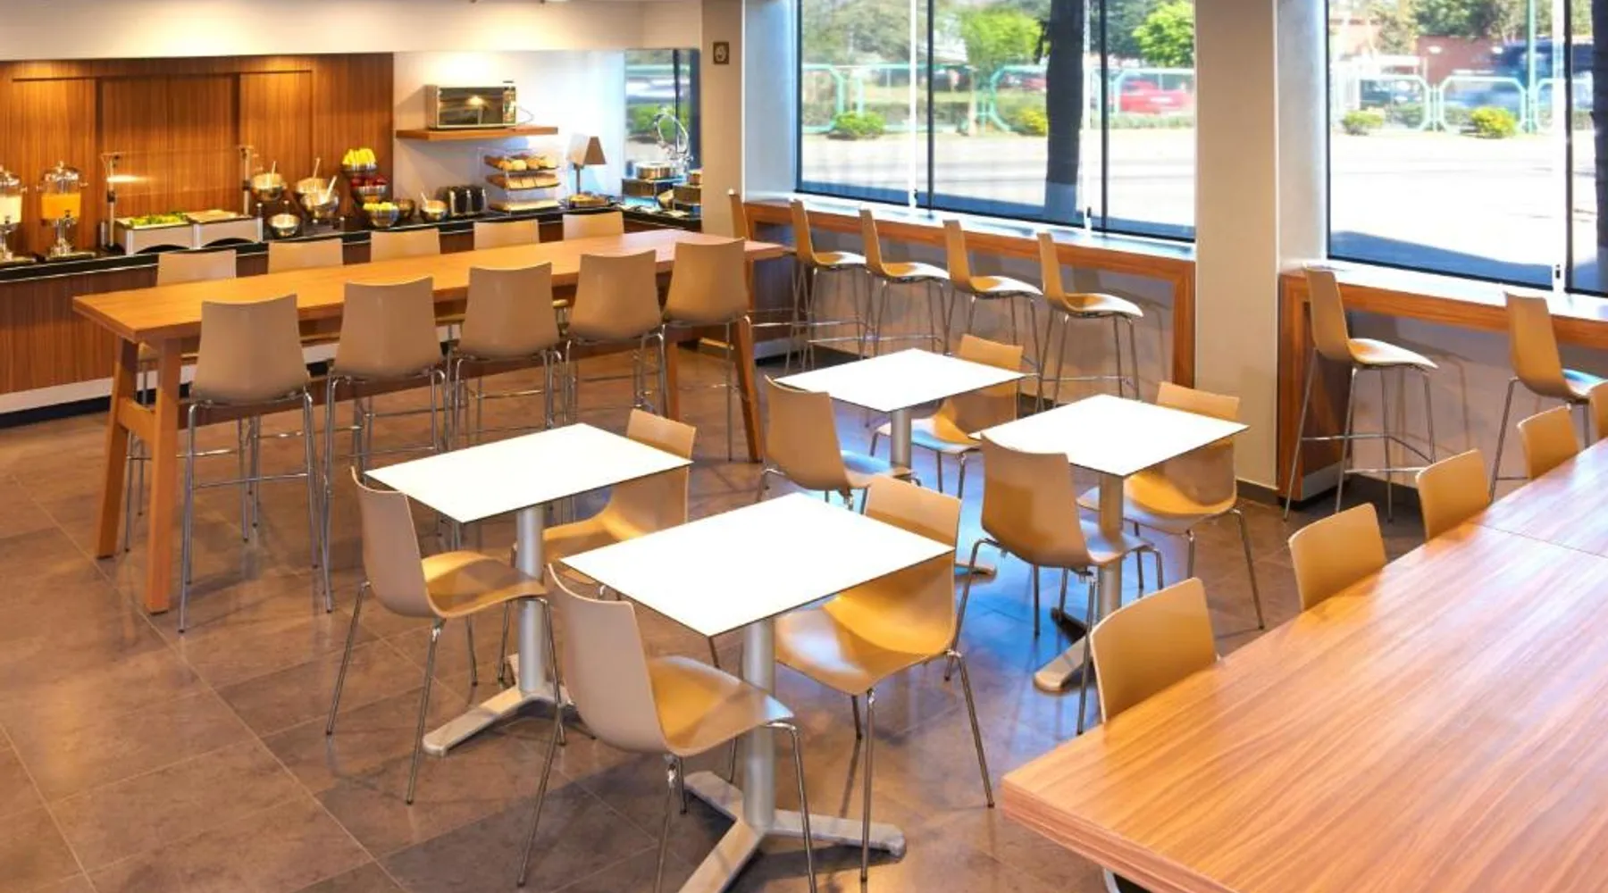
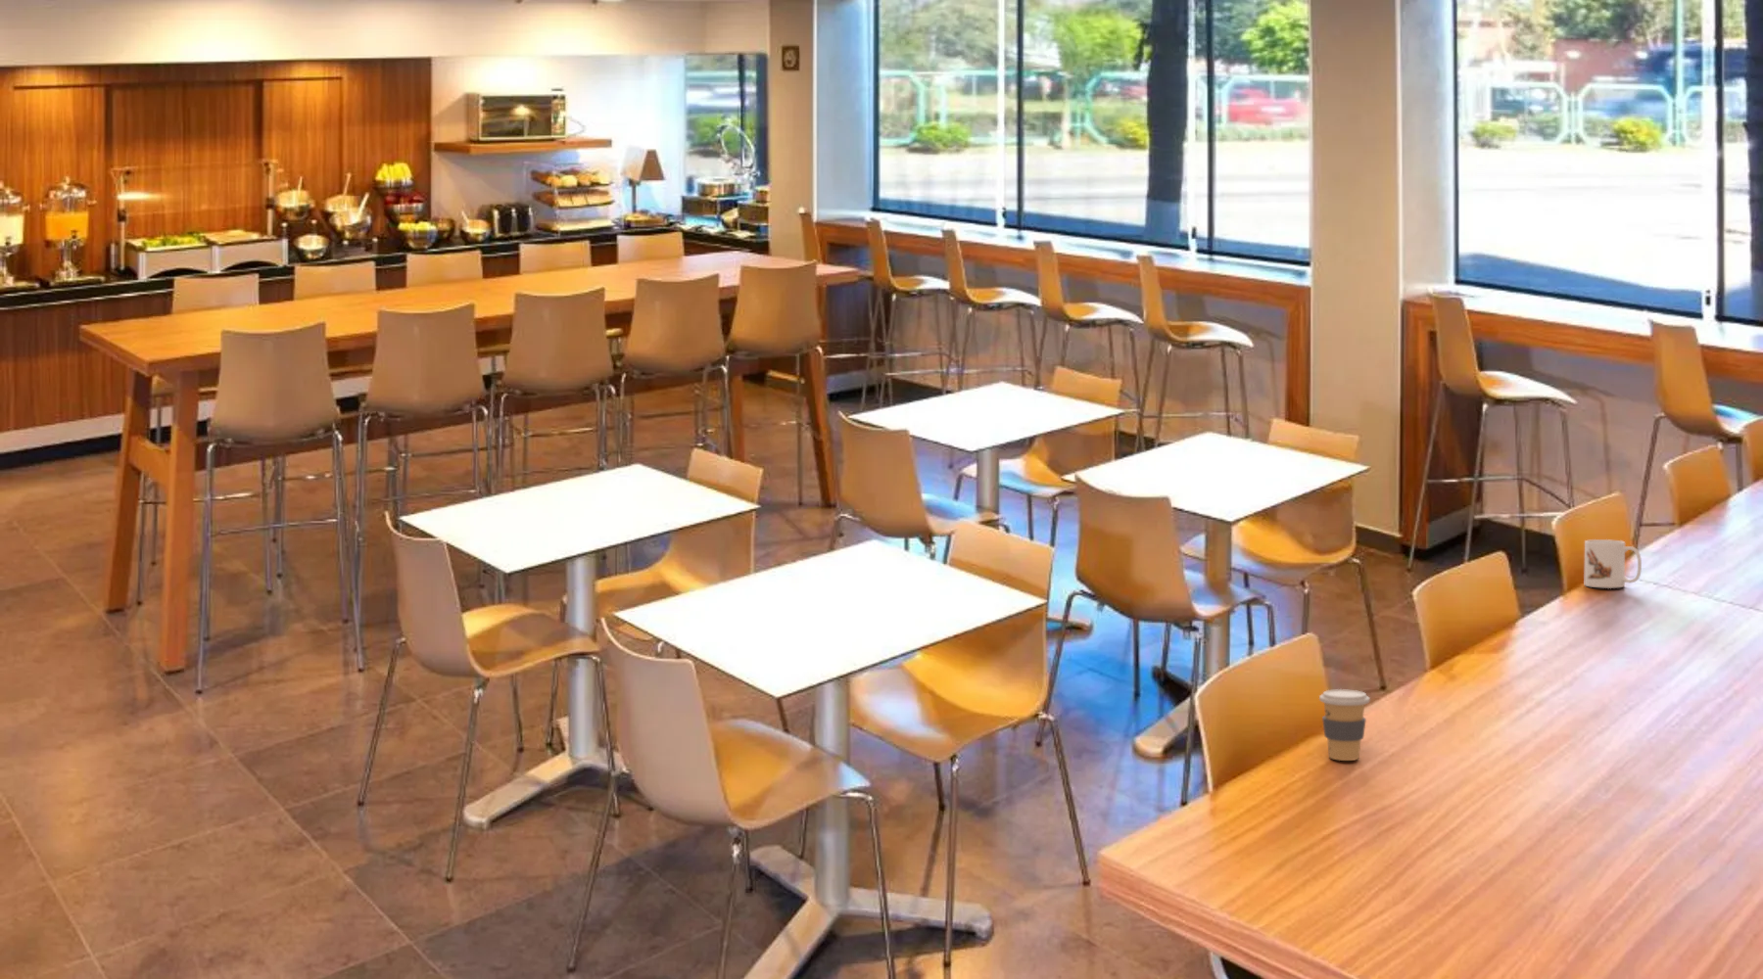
+ mug (1612, 564)
+ coffee cup (1343, 725)
